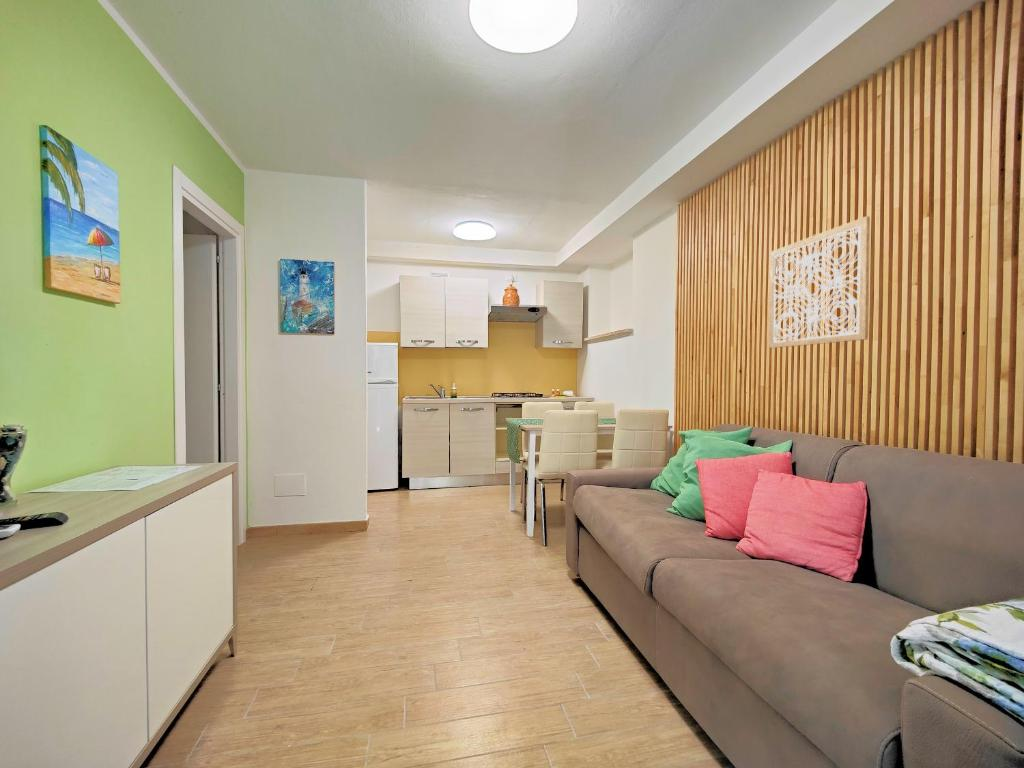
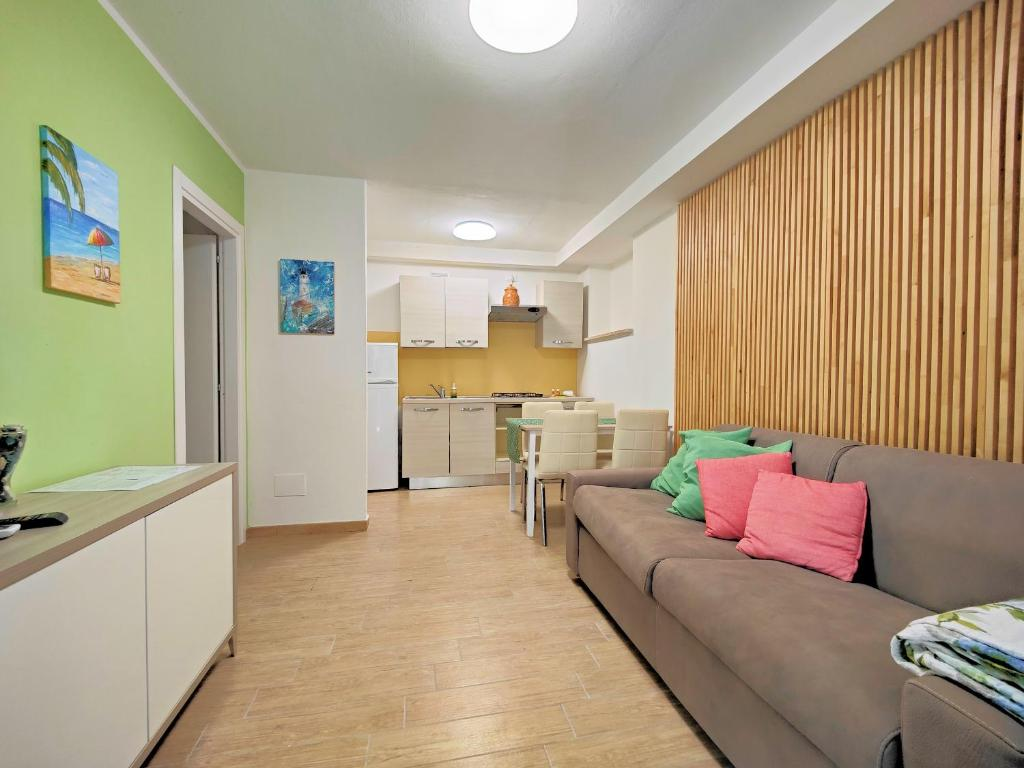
- wall art (815, 292)
